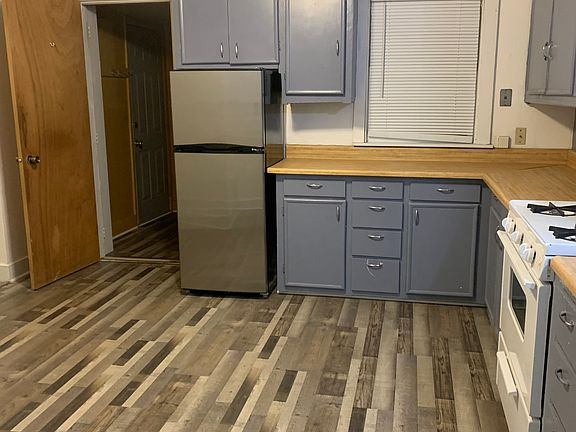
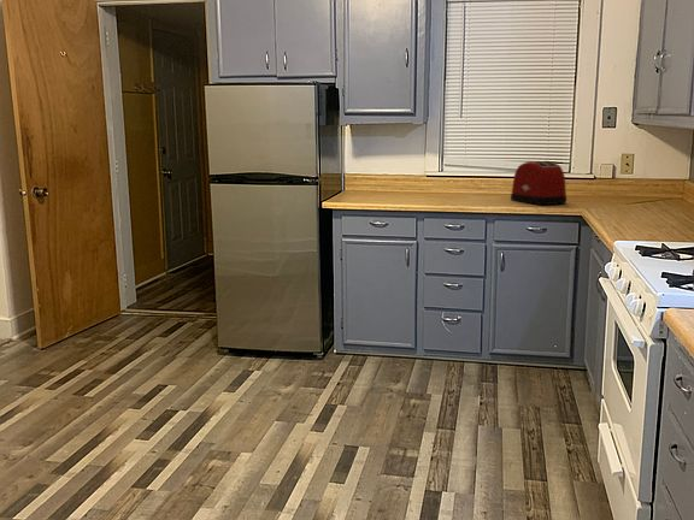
+ toaster (539, 181)
